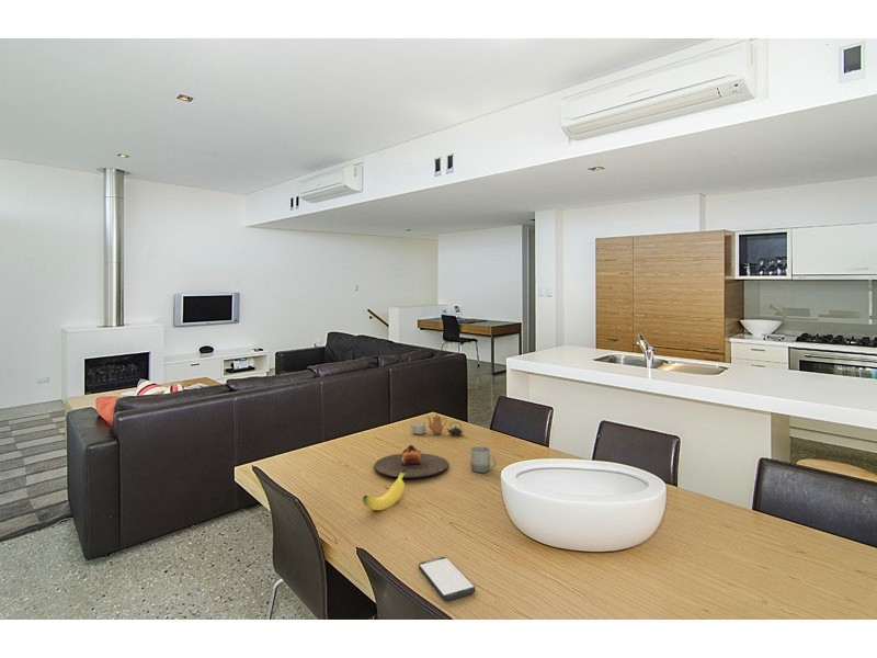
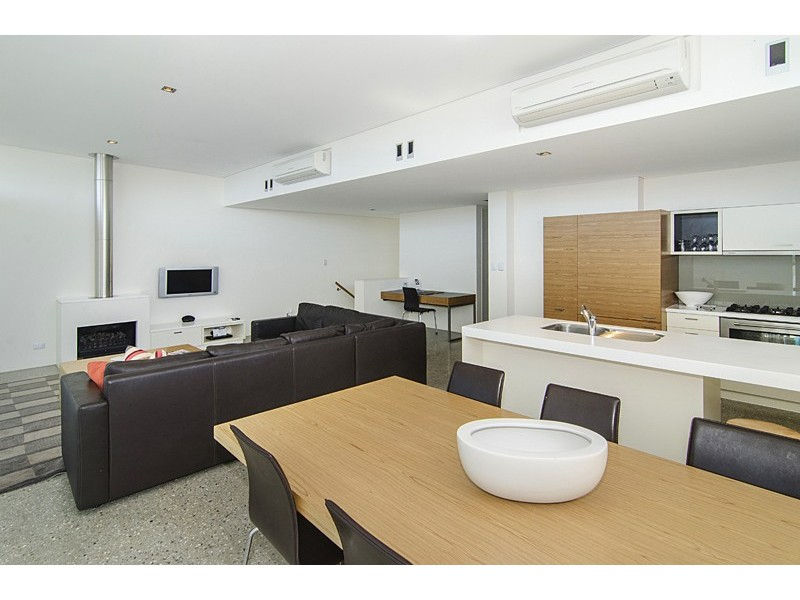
- smartphone (445, 577)
- teapot (435, 423)
- cup (483, 460)
- banana (387, 491)
- plate (411, 455)
